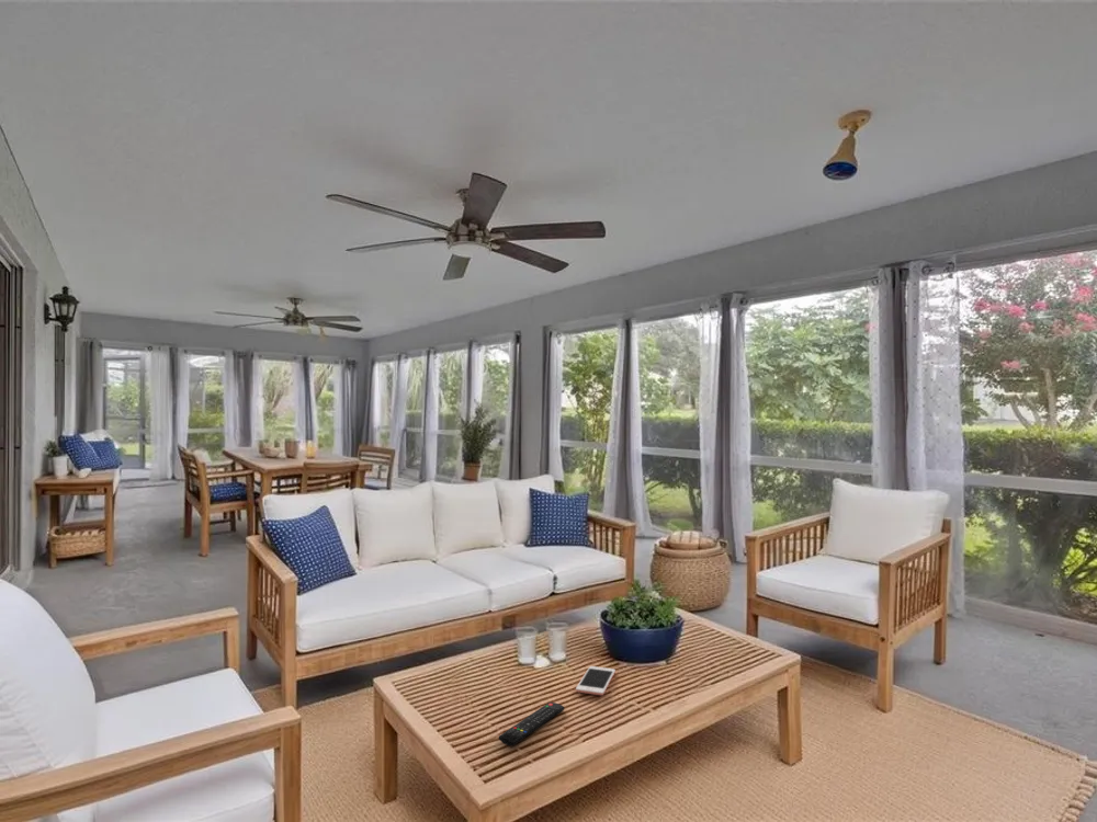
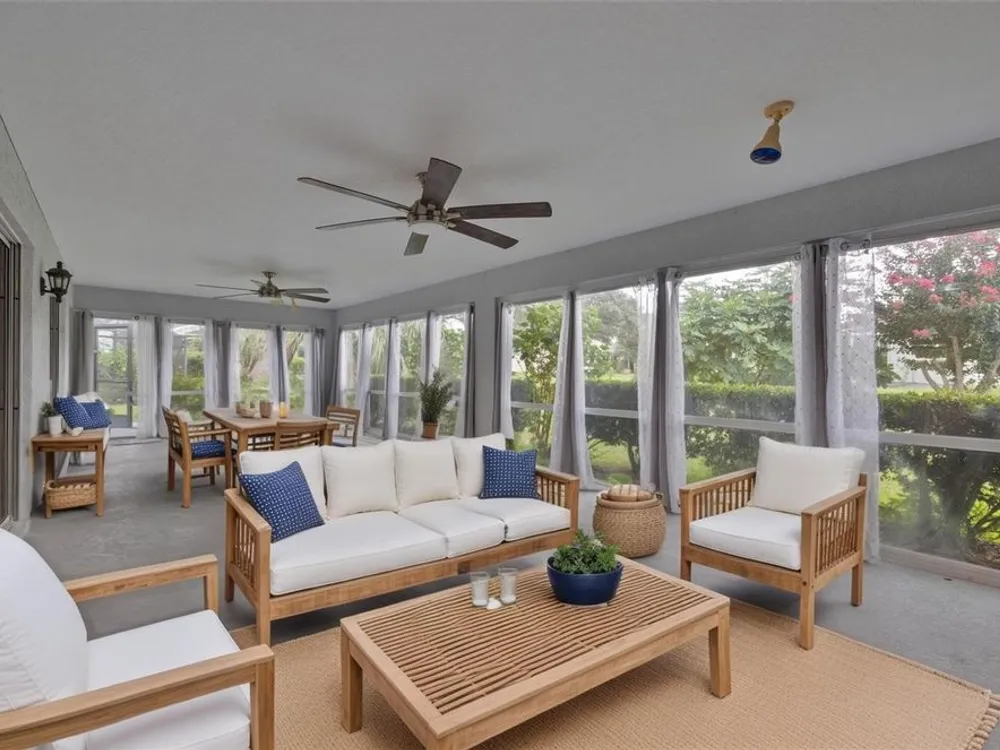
- remote control (533, 722)
- cell phone (596, 680)
